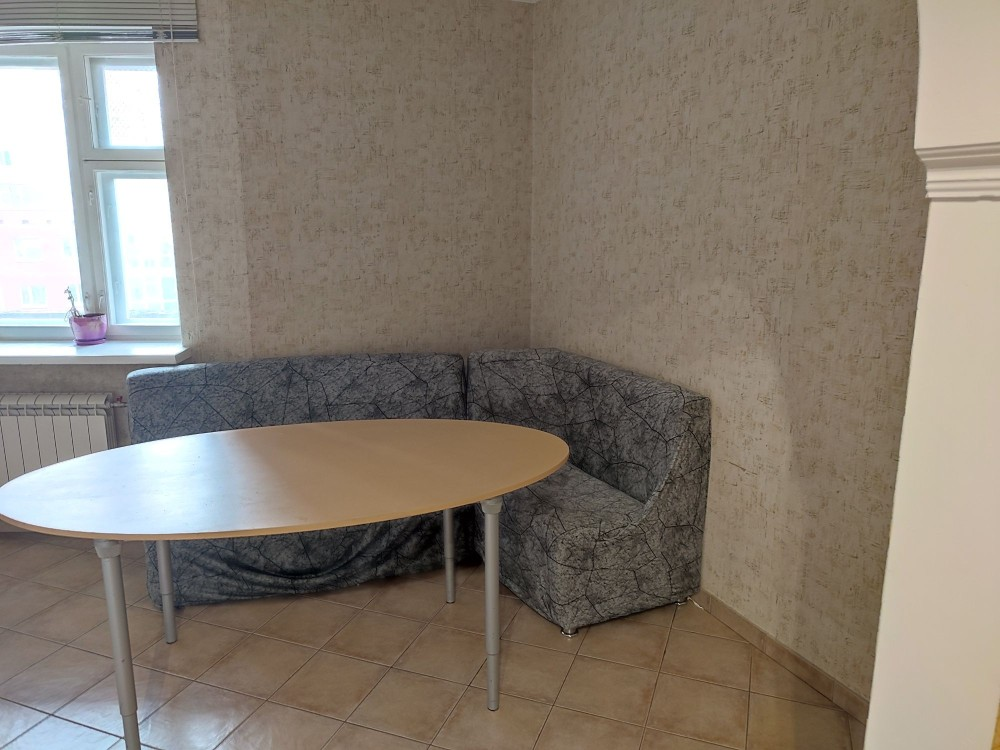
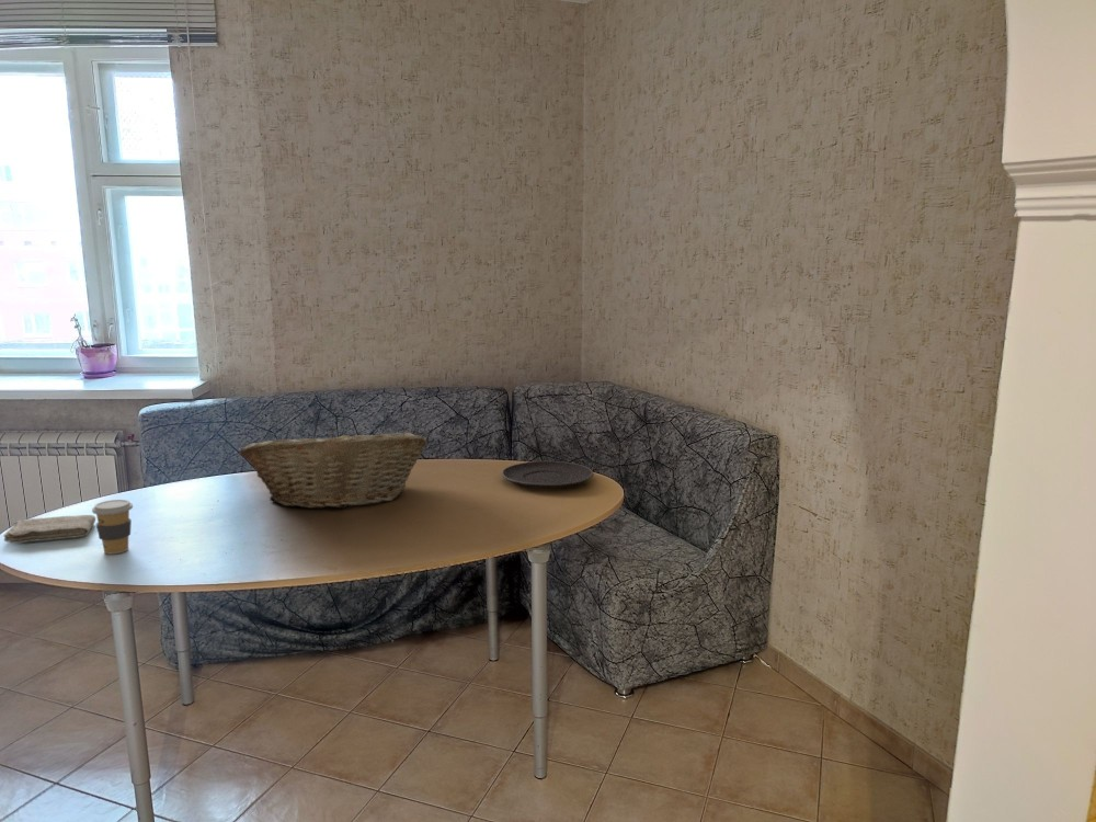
+ coffee cup (114, 526)
+ washcloth (50, 527)
+ fruit basket (335, 460)
+ plate (547, 475)
